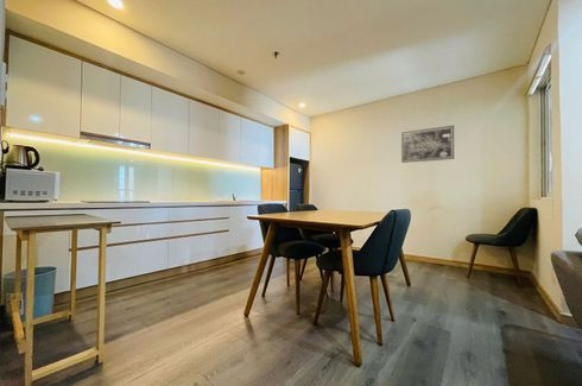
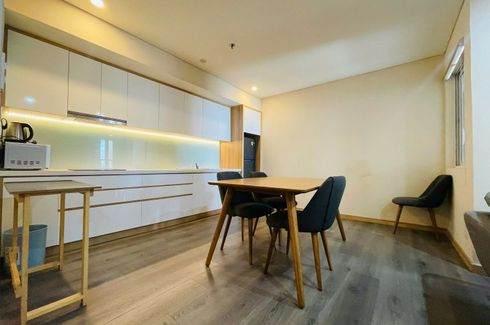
- wall art (426, 145)
